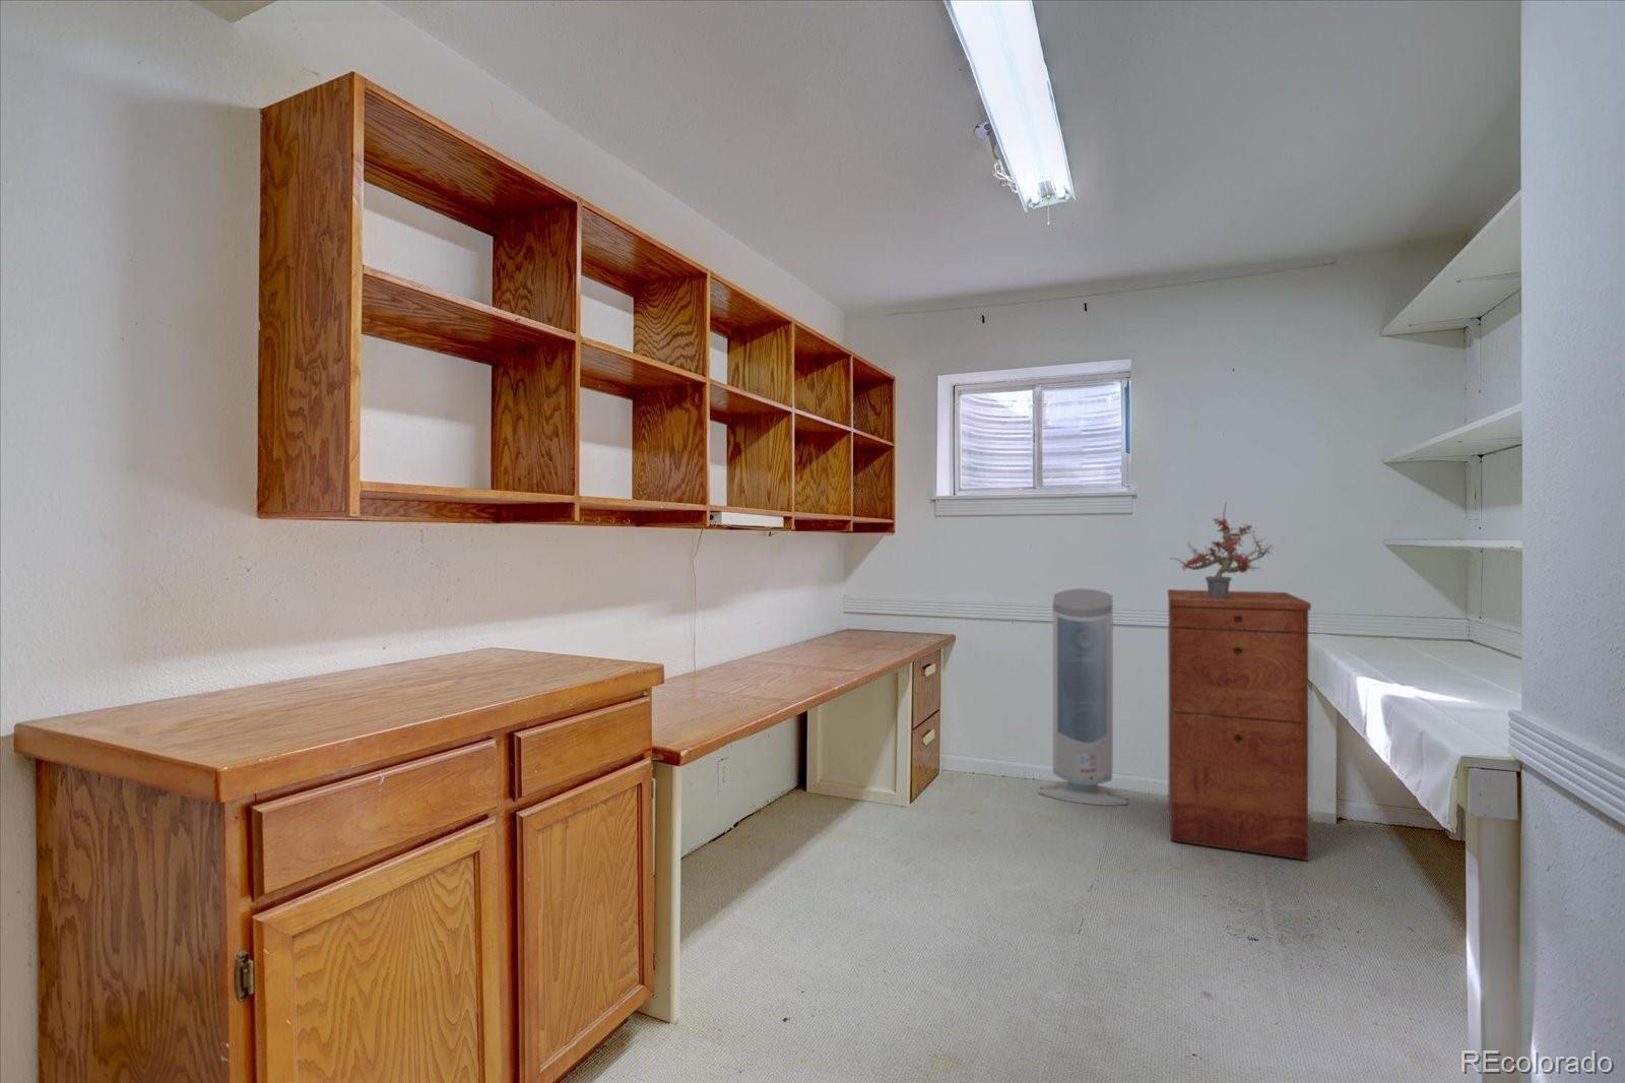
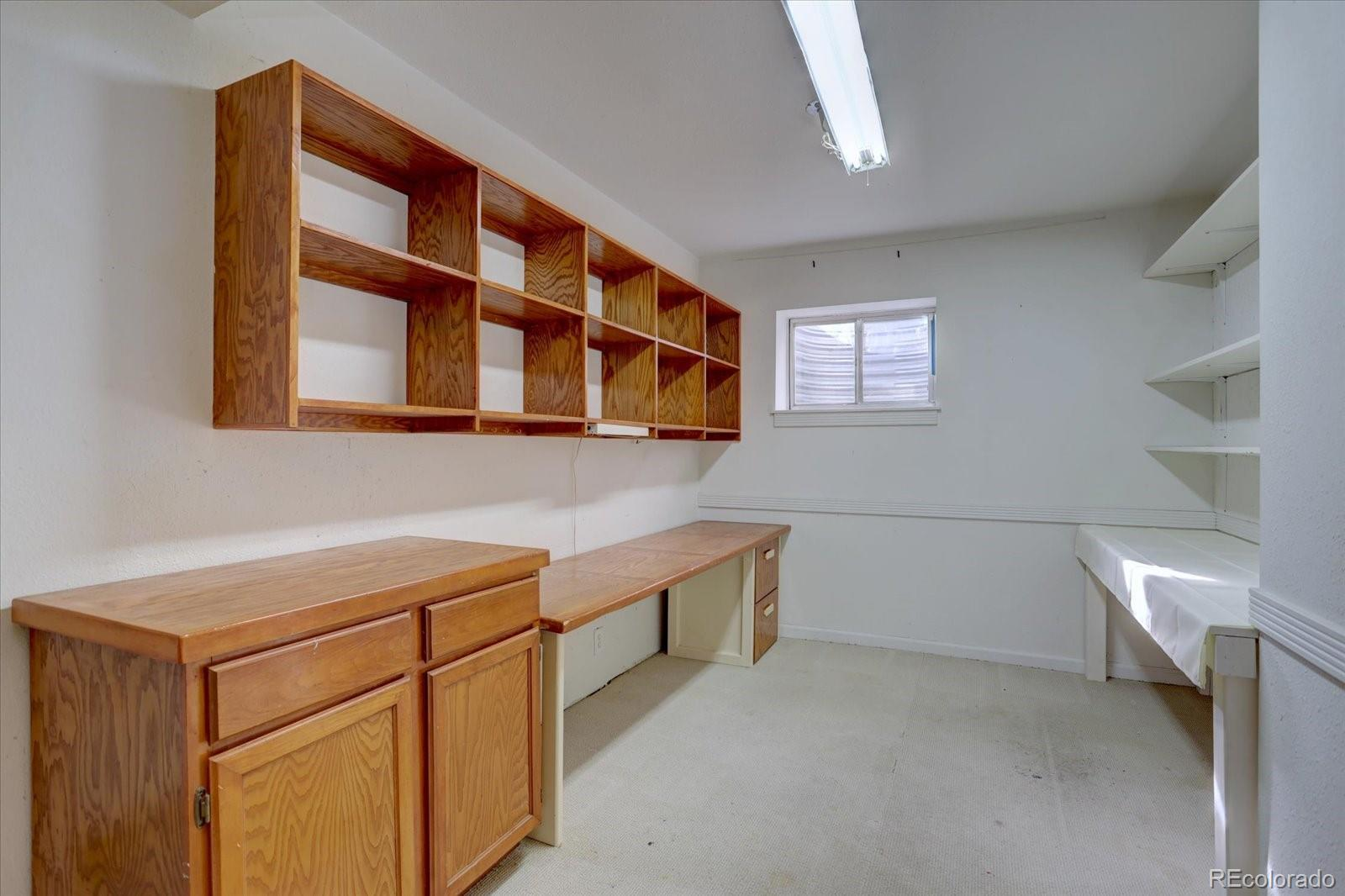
- filing cabinet (1231, 711)
- potted plant (1223, 549)
- air purifier (1081, 691)
